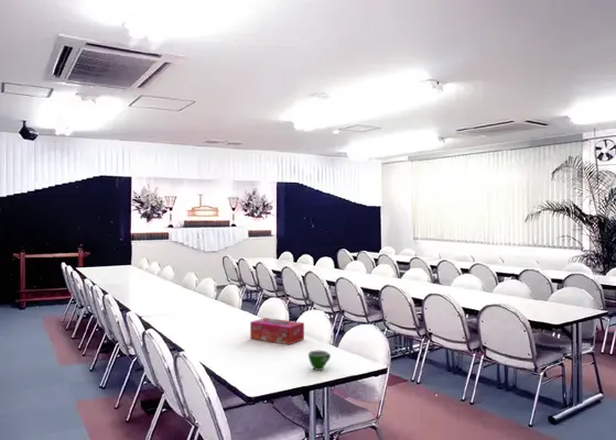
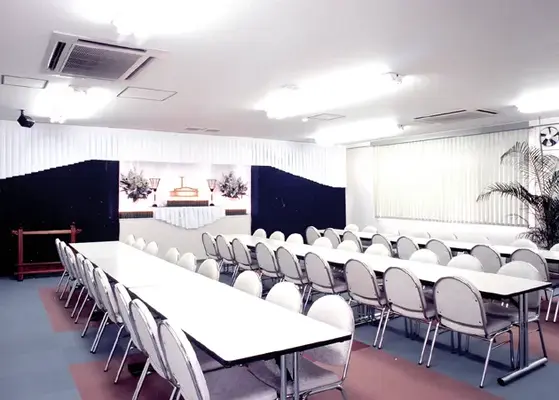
- tissue box (277, 330)
- teacup (320, 360)
